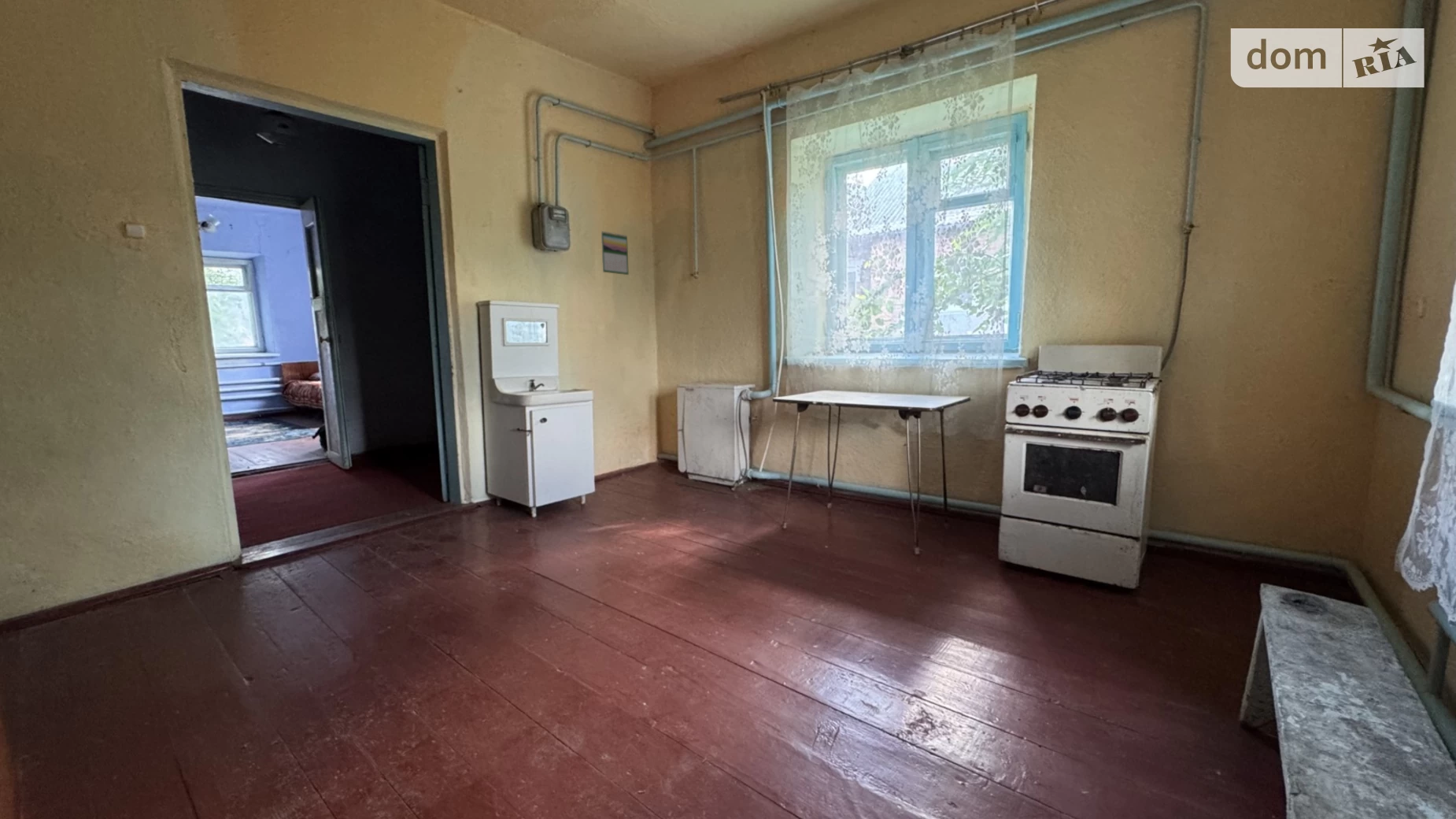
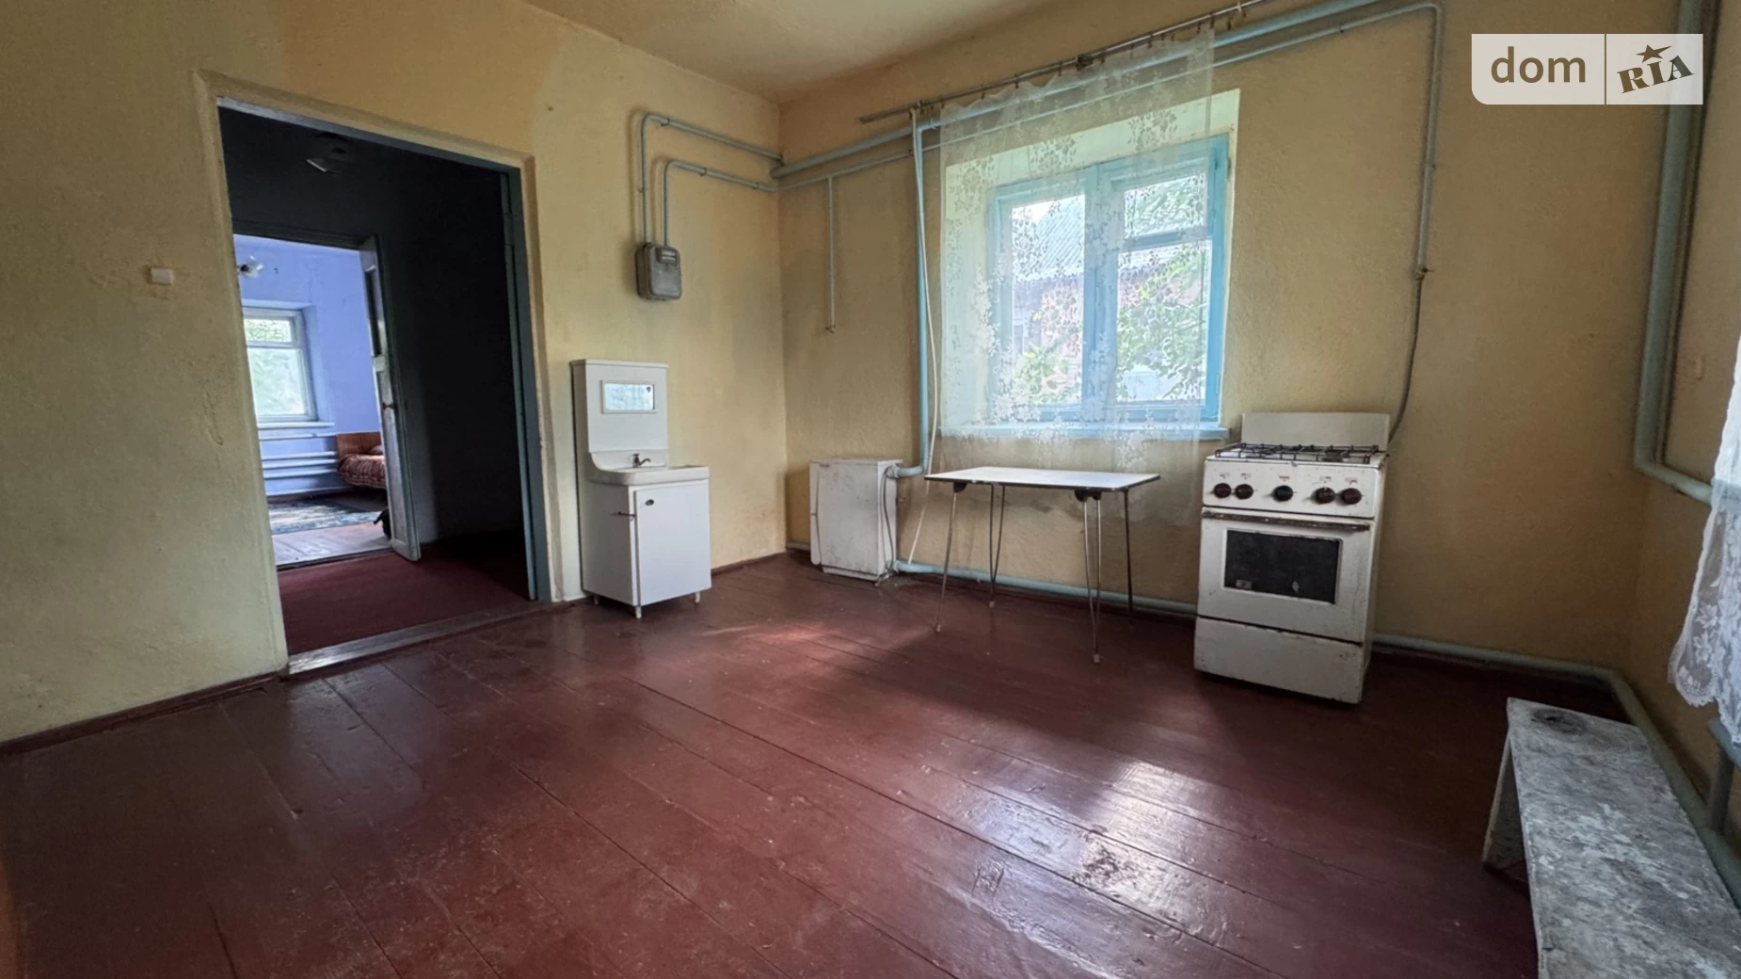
- calendar (615, 253)
